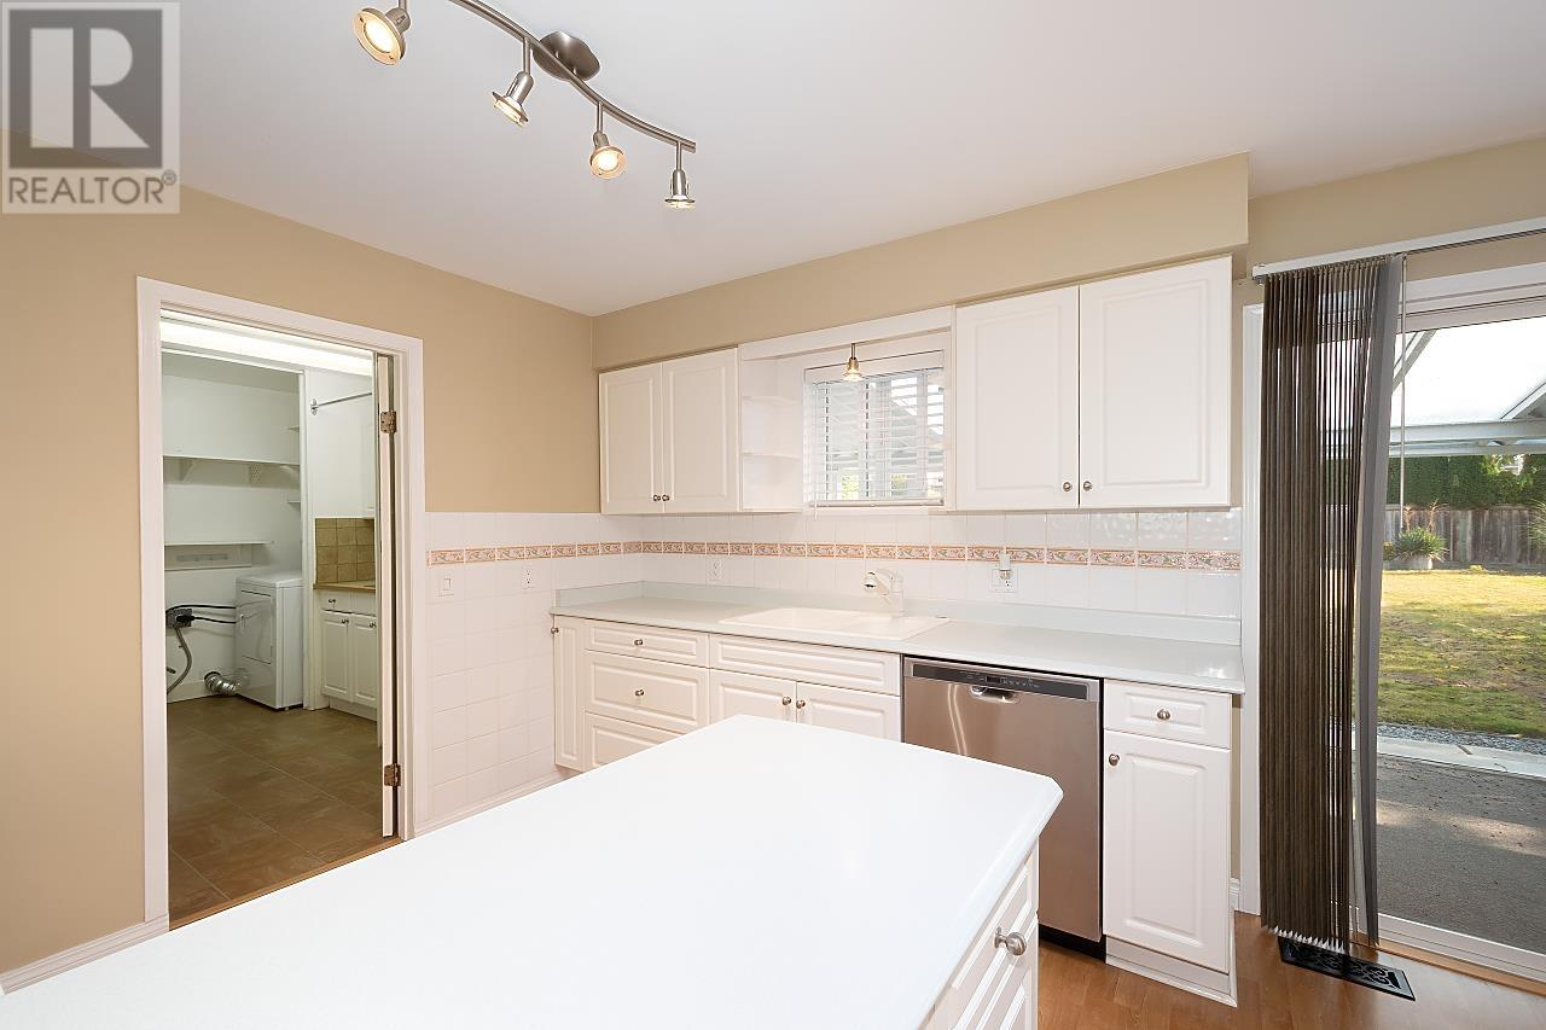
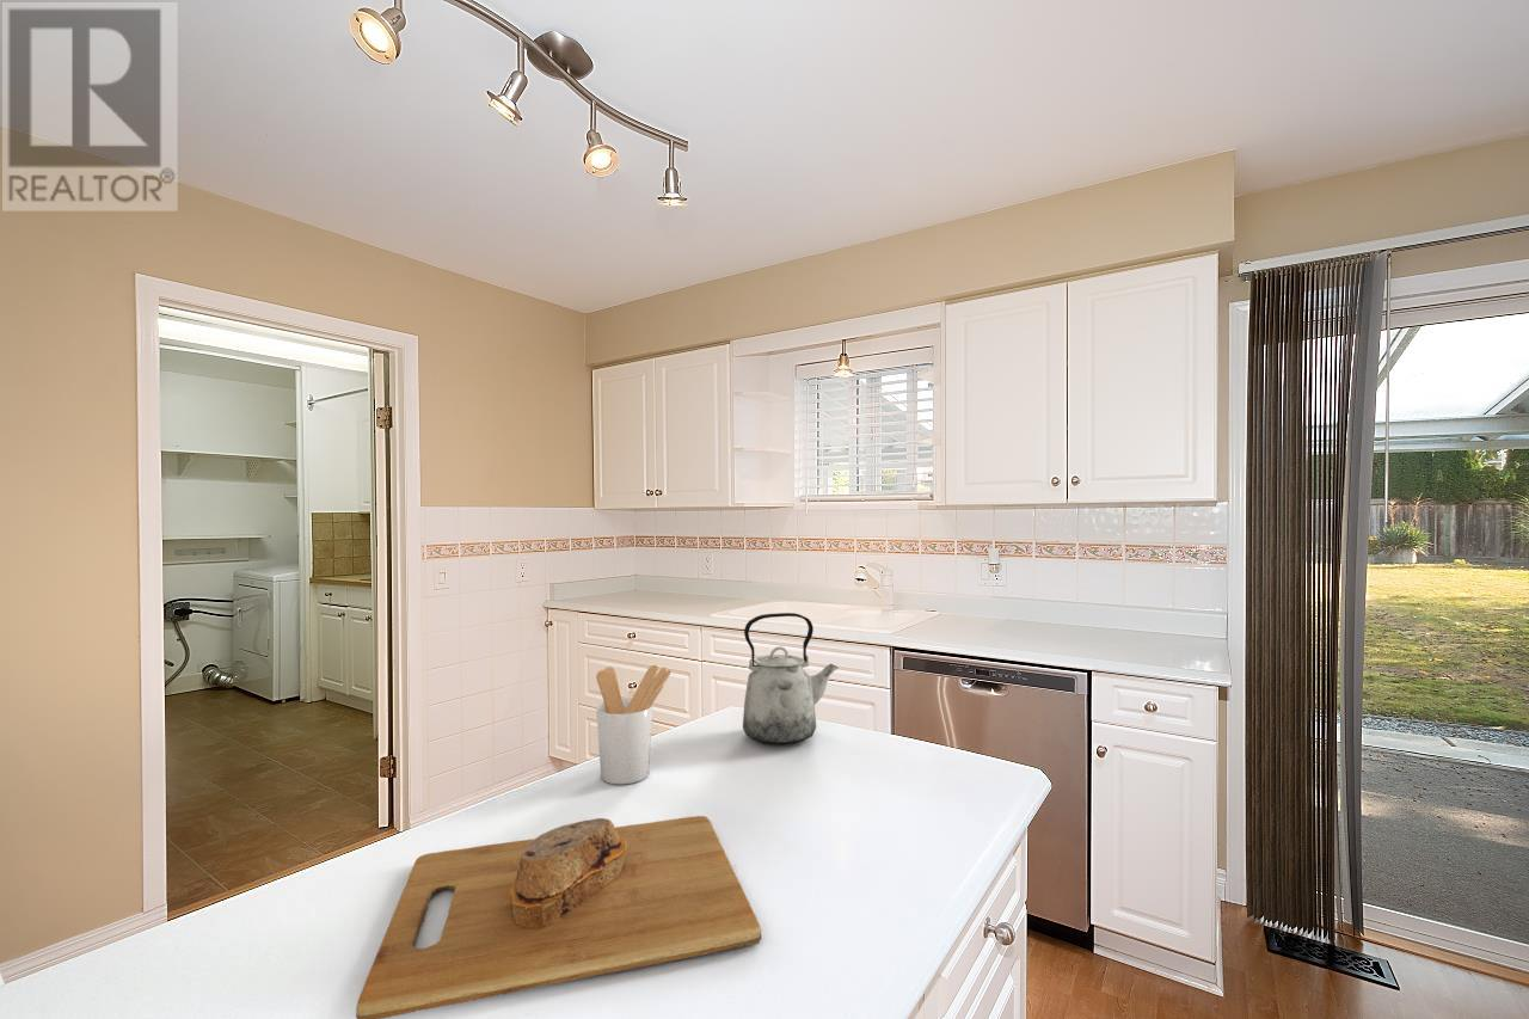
+ cutting board (572, 866)
+ kettle (792, 674)
+ utensil holder (635, 719)
